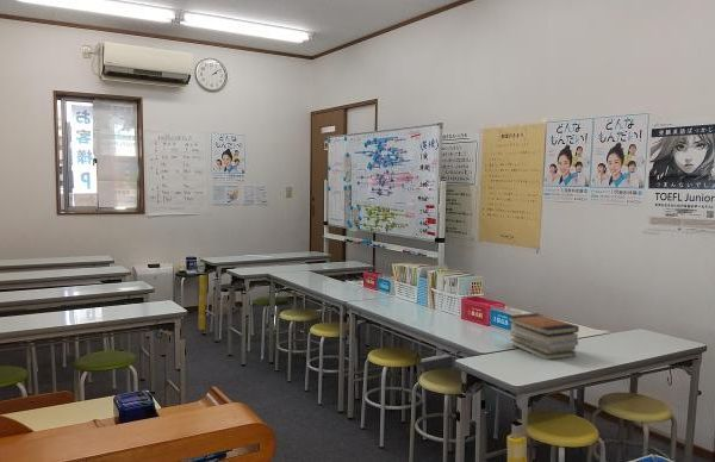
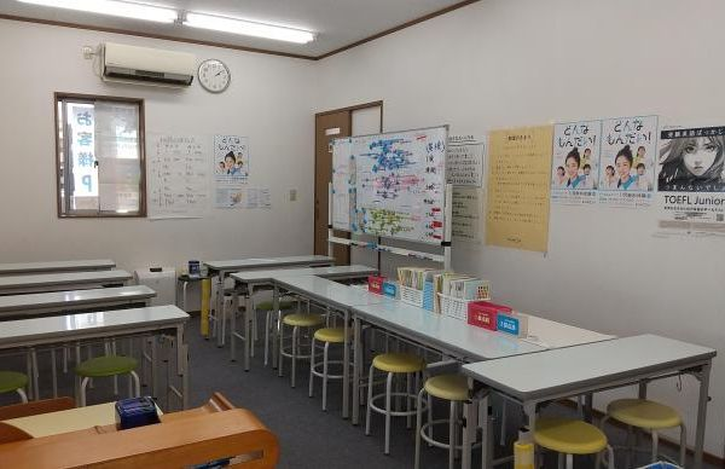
- book stack (541, 336)
